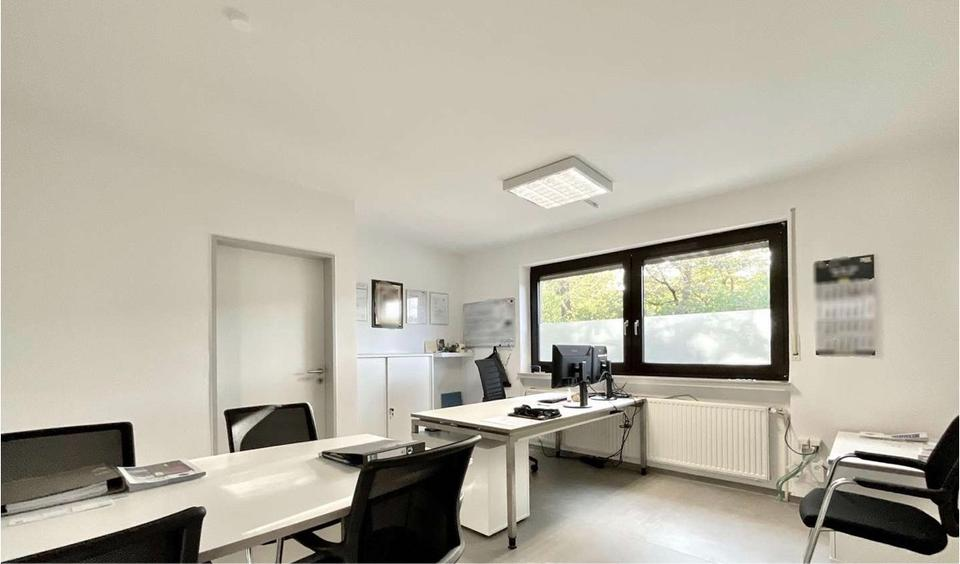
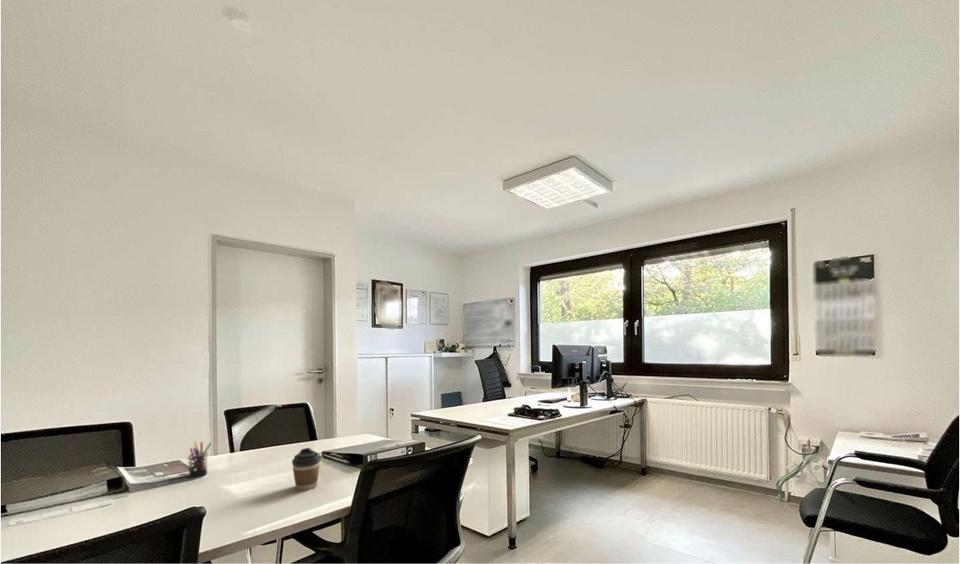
+ pen holder (200, 457)
+ coffee cup (306, 468)
